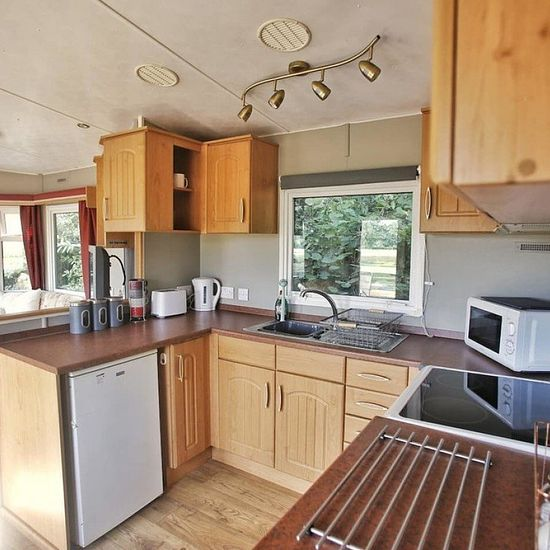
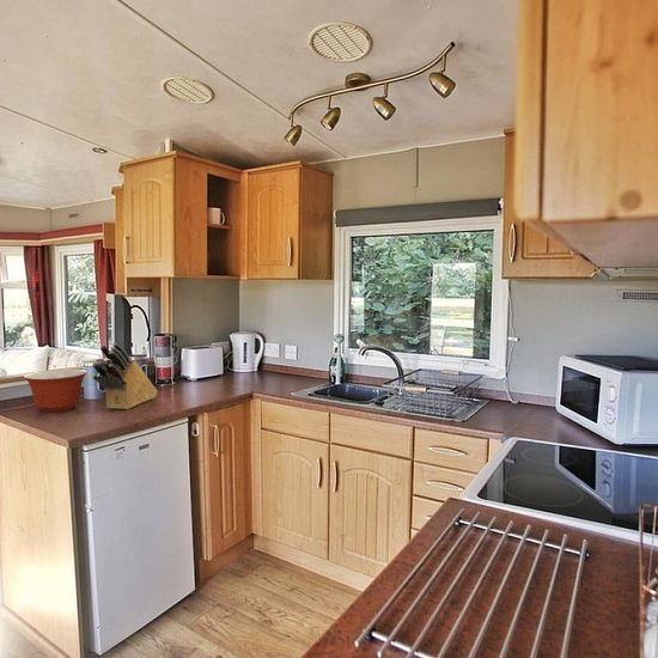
+ knife block (126, 372)
+ mixing bowl (56, 391)
